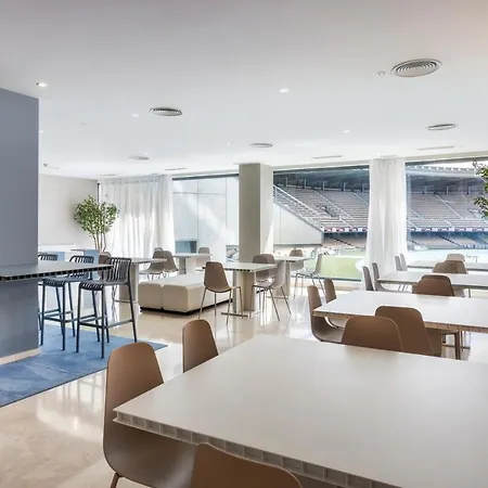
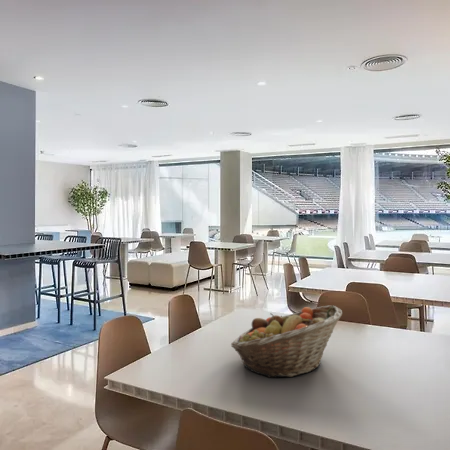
+ fruit basket (287, 335)
